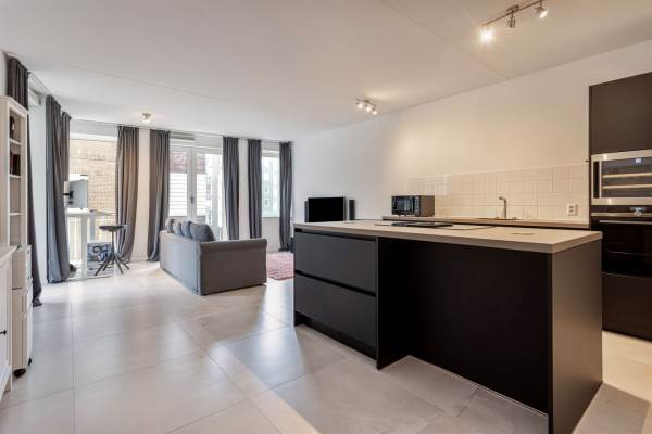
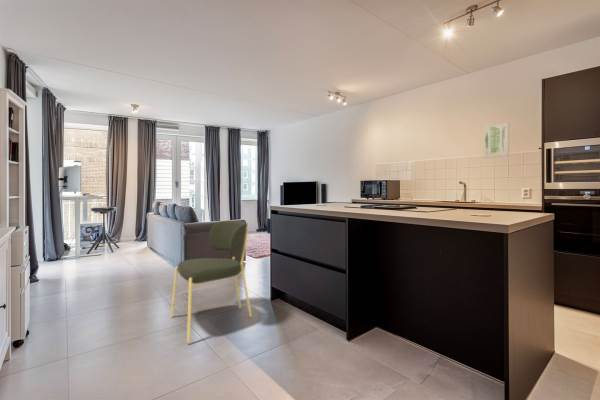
+ dining chair (214, 271)
+ wall art (496, 141)
